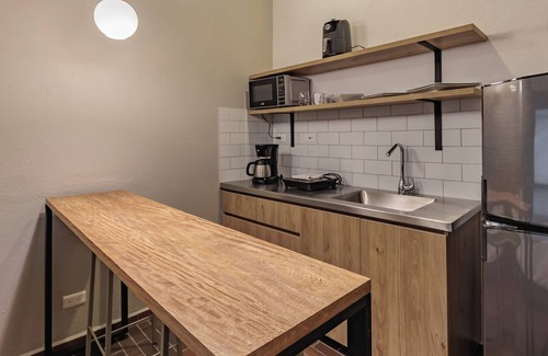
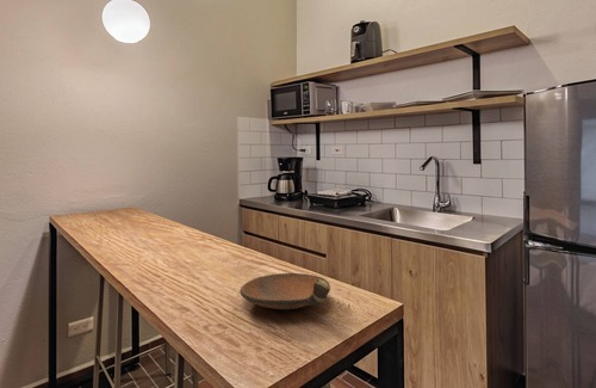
+ bowl (291, 288)
